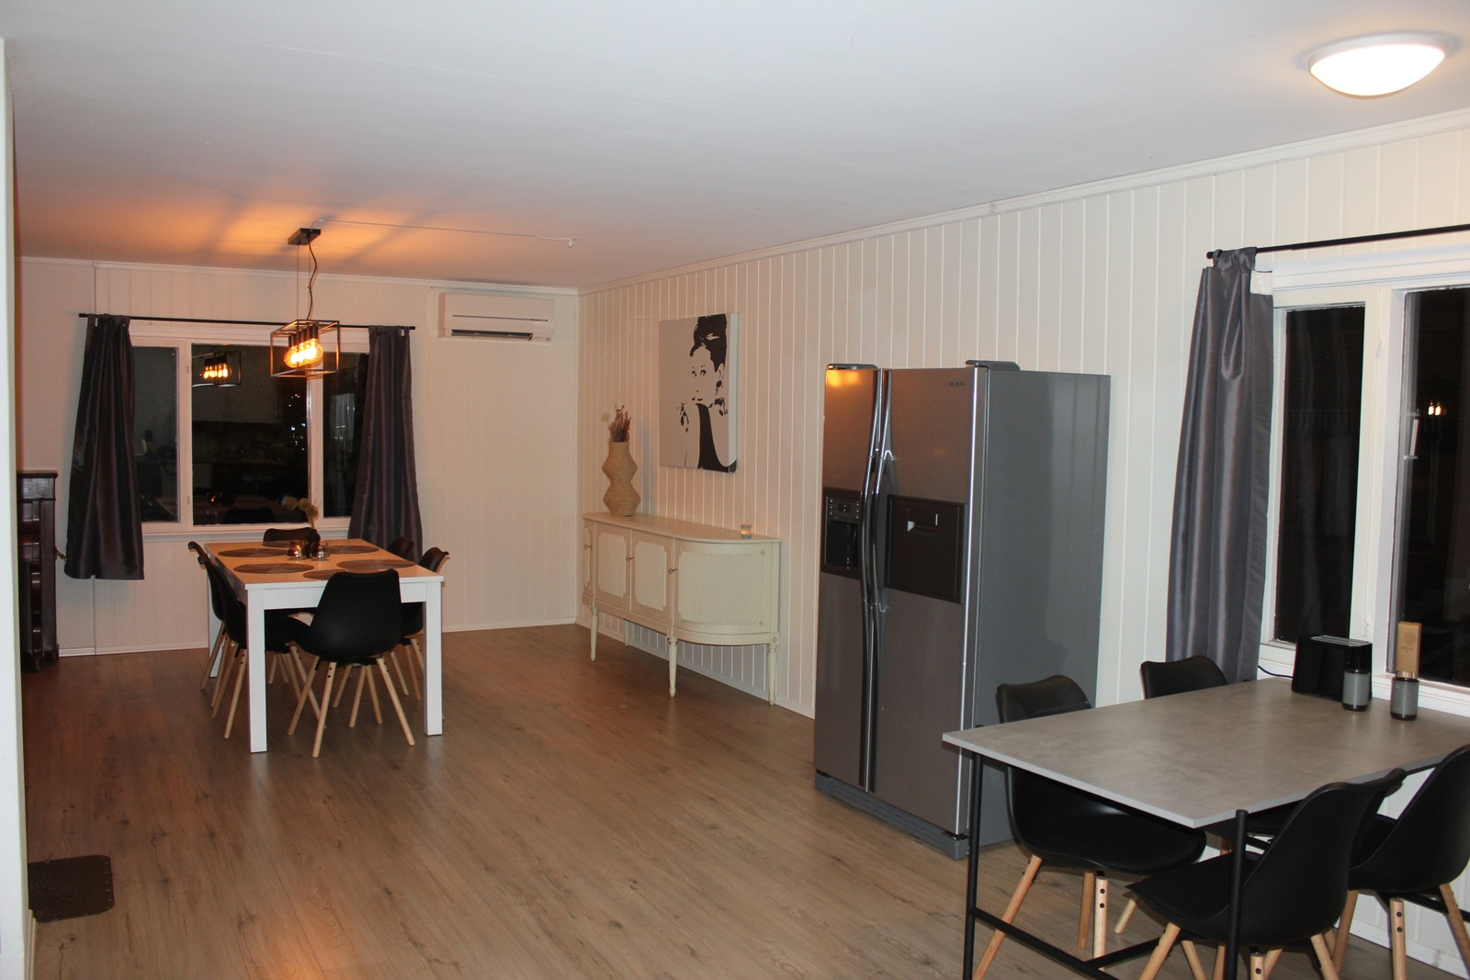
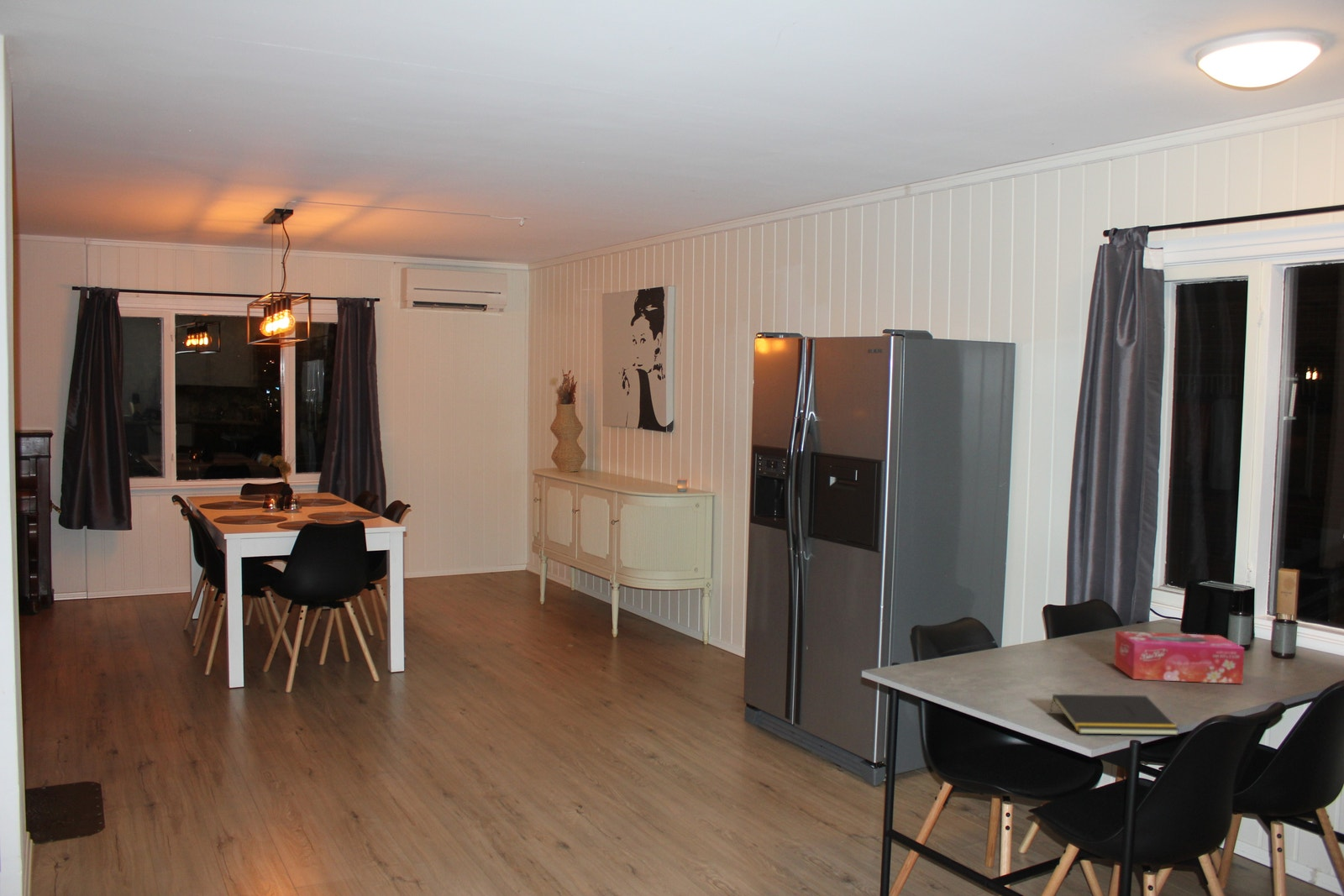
+ tissue box (1177, 657)
+ notepad (1114, 714)
